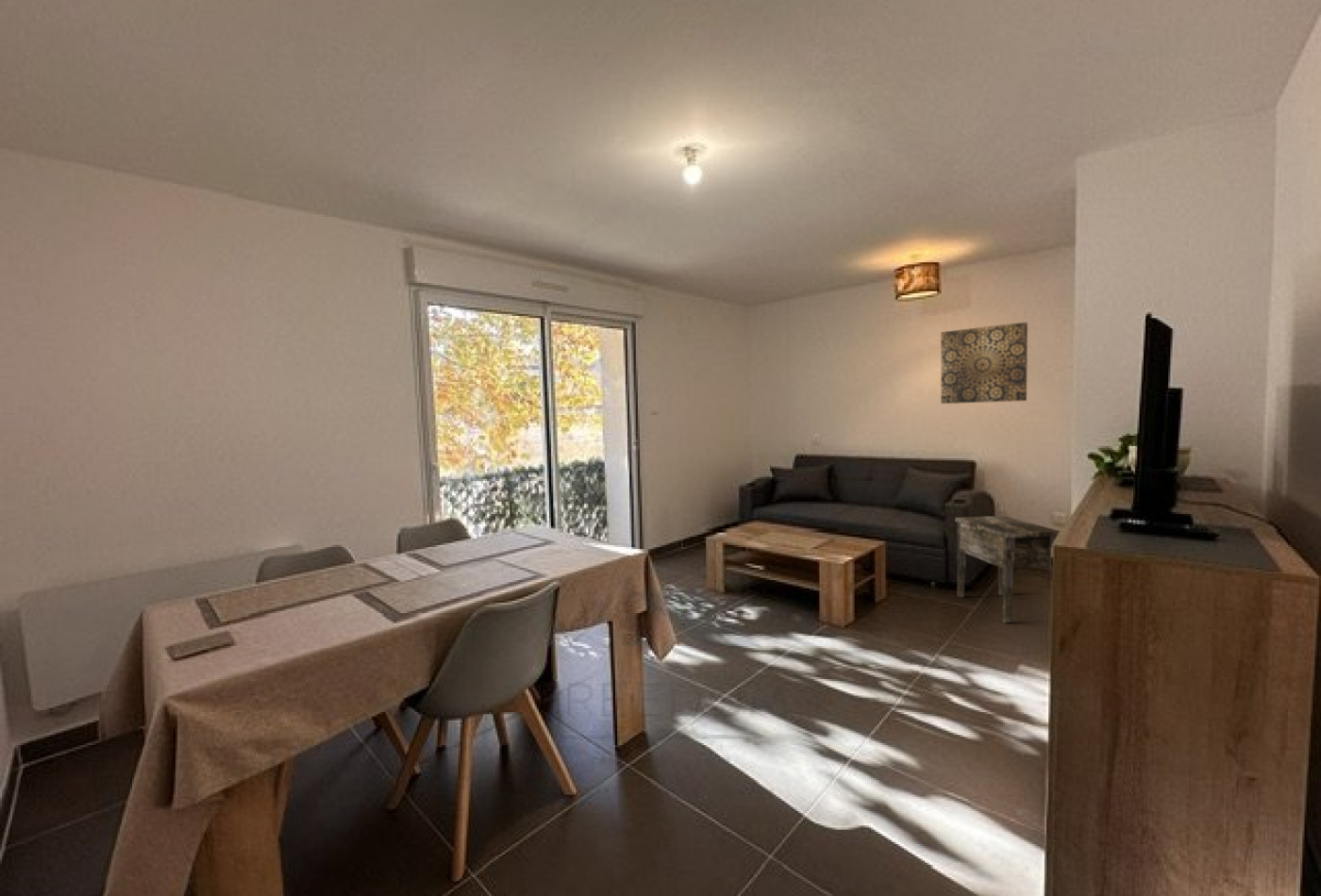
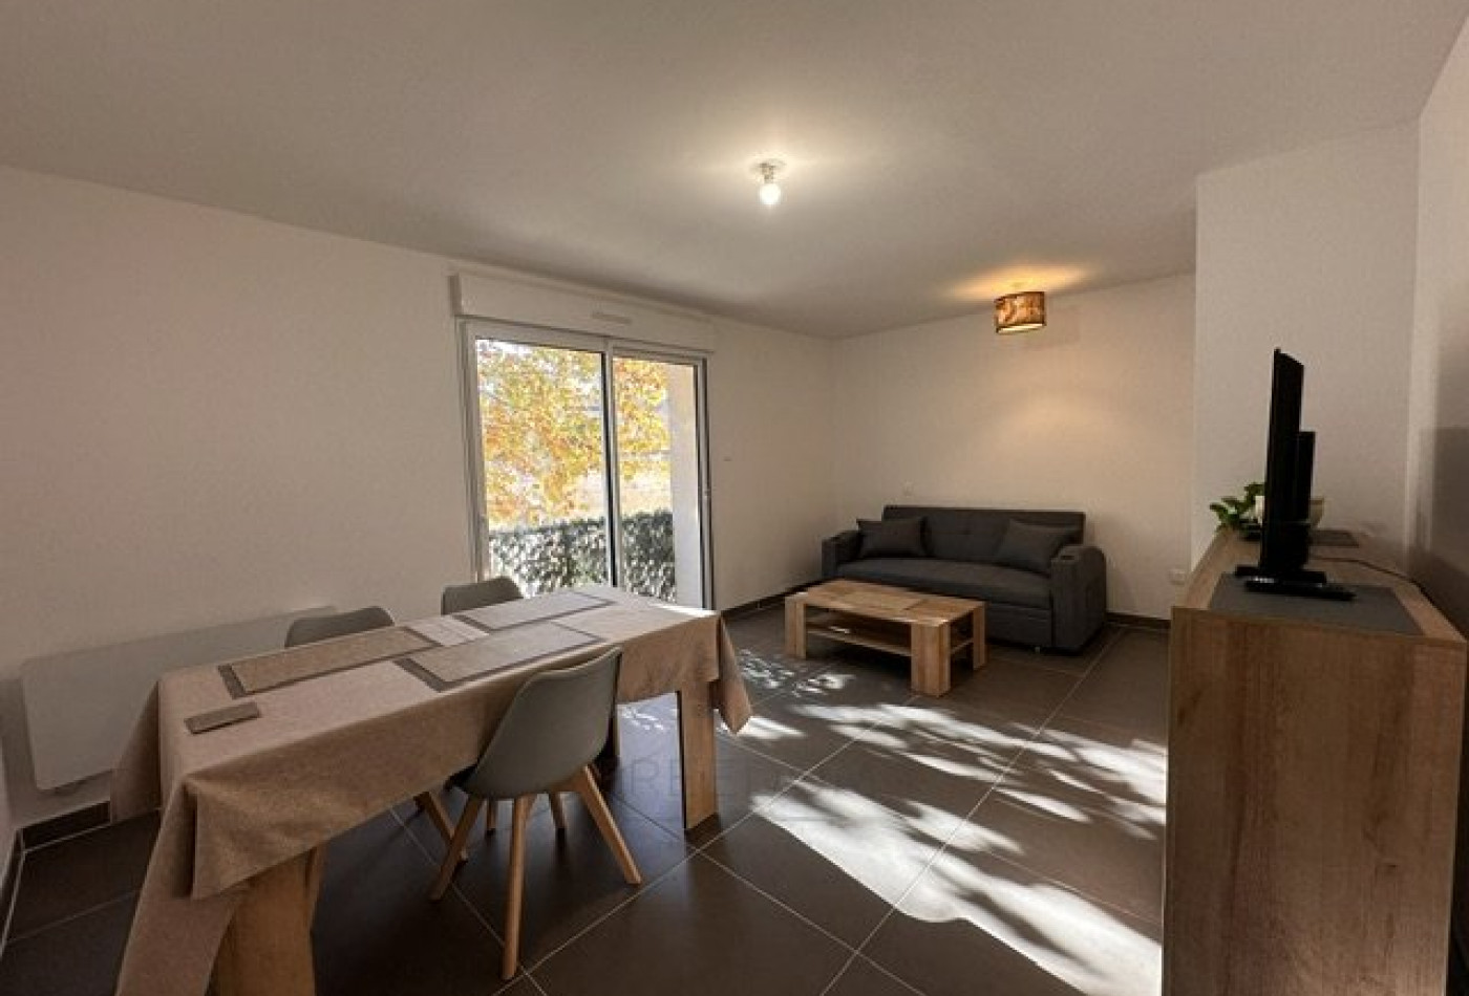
- side table (1004, 566)
- wall art (981, 365)
